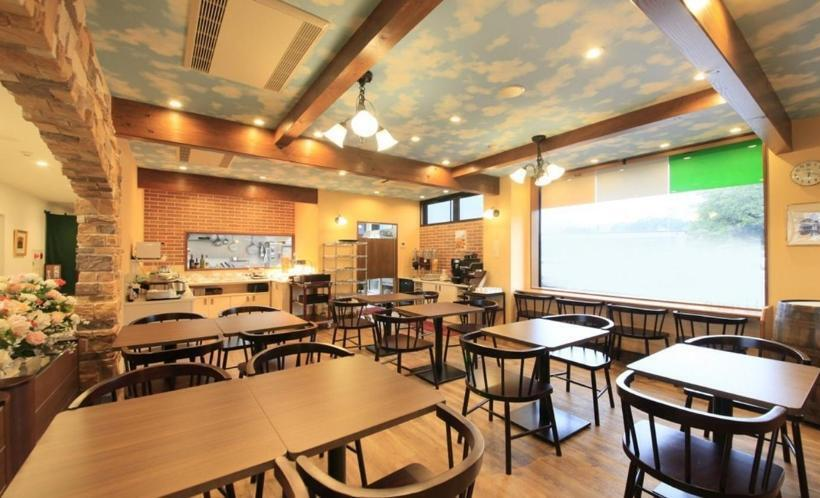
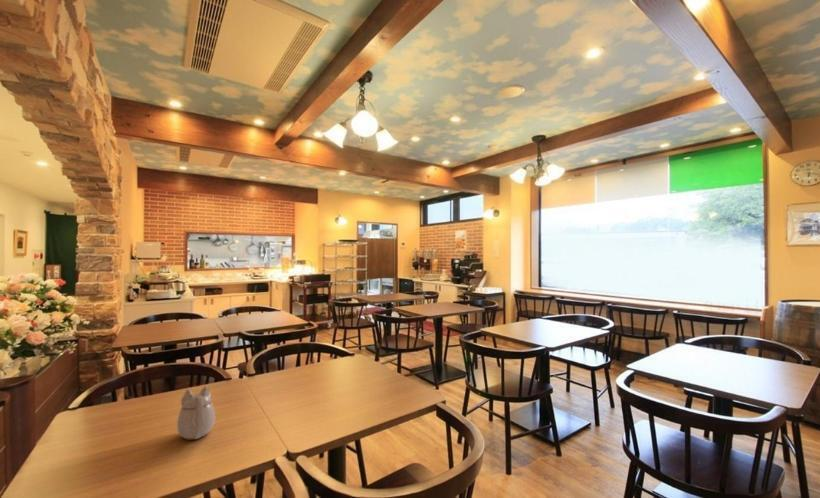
+ teapot (196, 411)
